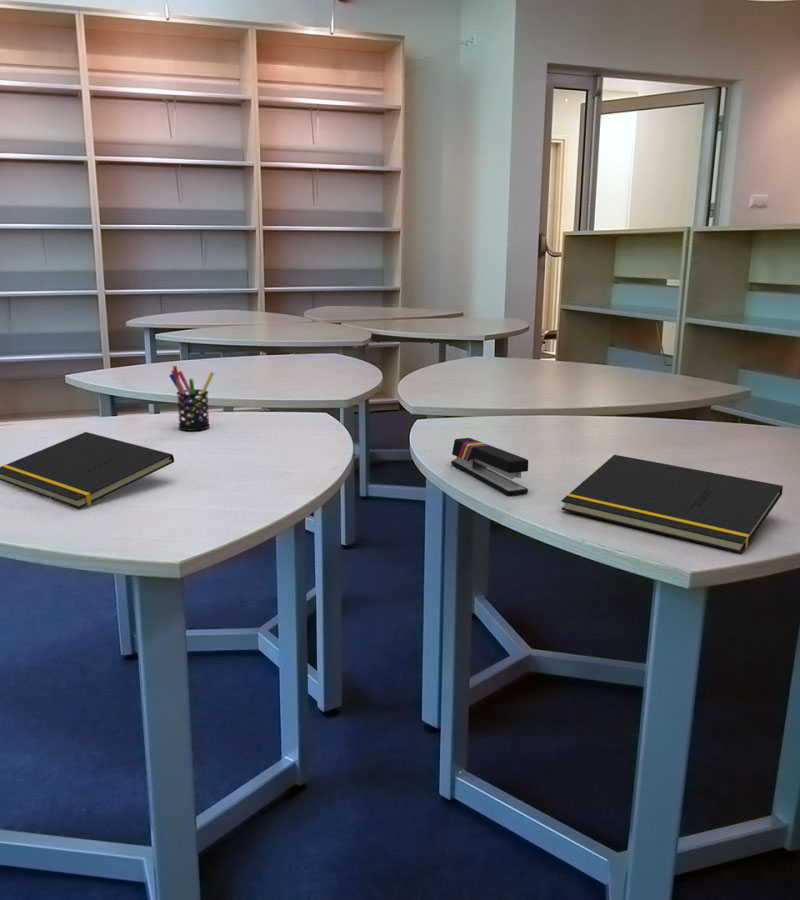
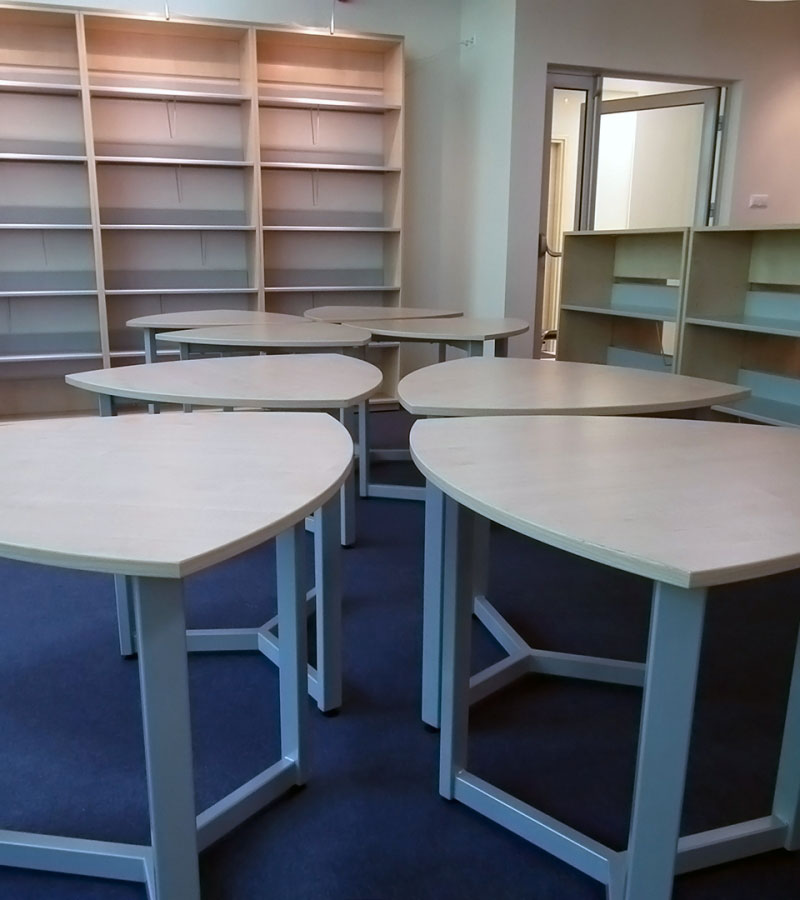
- pen holder (190, 397)
- stapler (487, 461)
- notepad (83, 466)
- notepad (670, 497)
